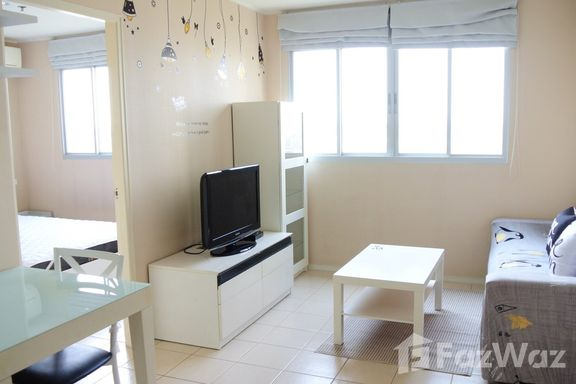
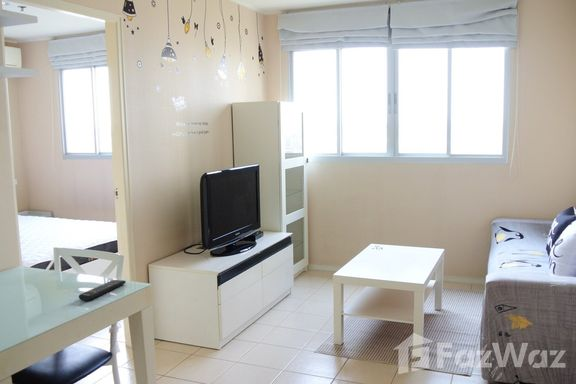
+ remote control (103, 289)
